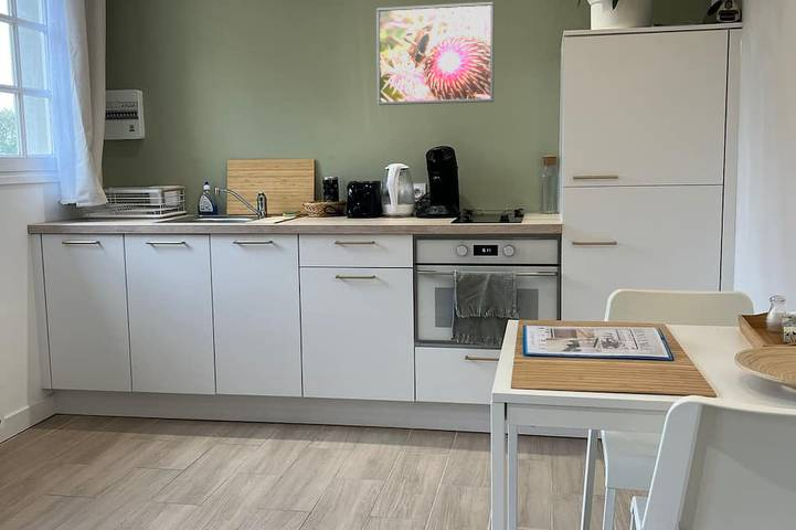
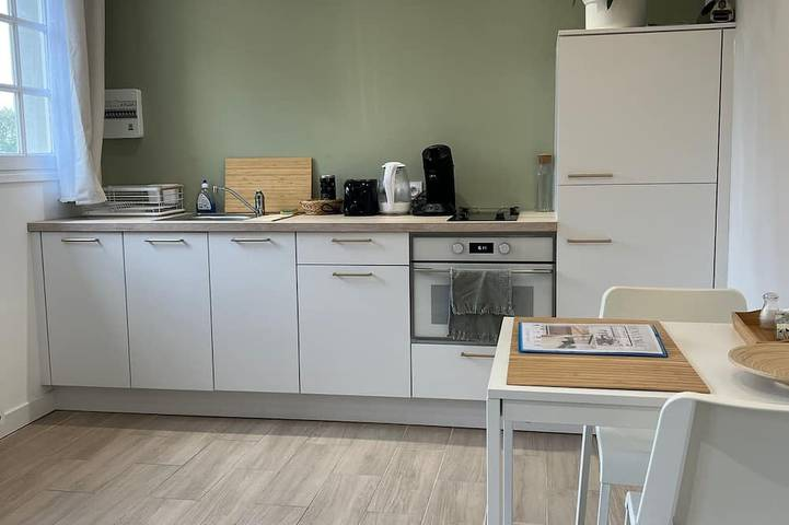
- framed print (434, 54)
